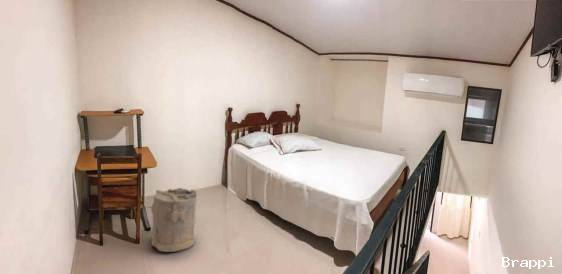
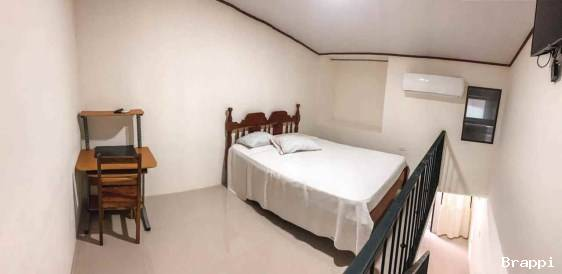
- laundry hamper (173, 217)
